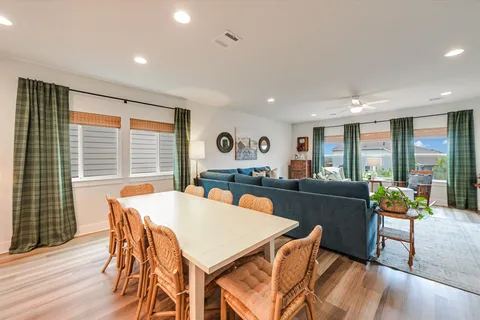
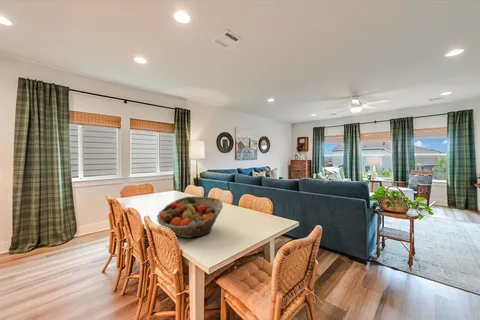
+ fruit basket (190, 214)
